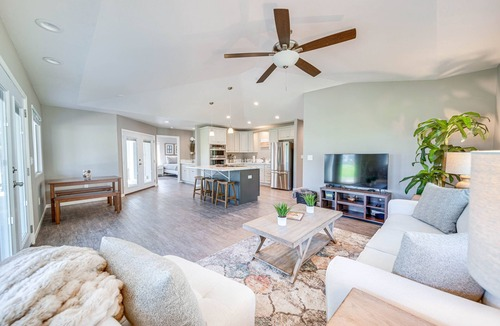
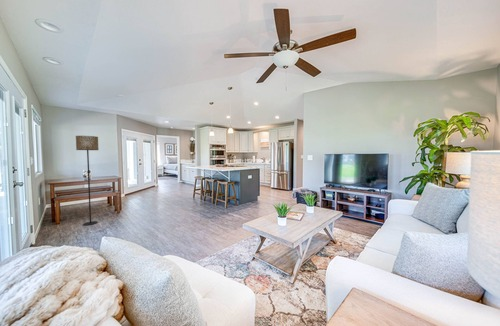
+ floor lamp (88, 180)
